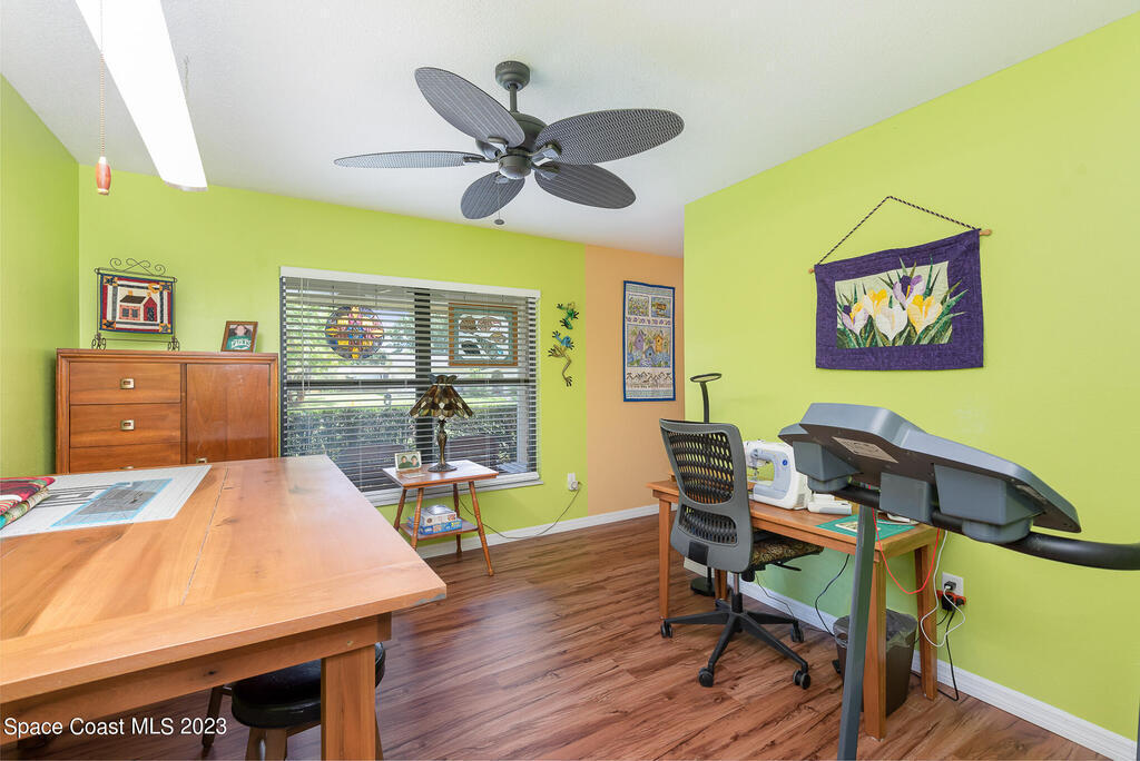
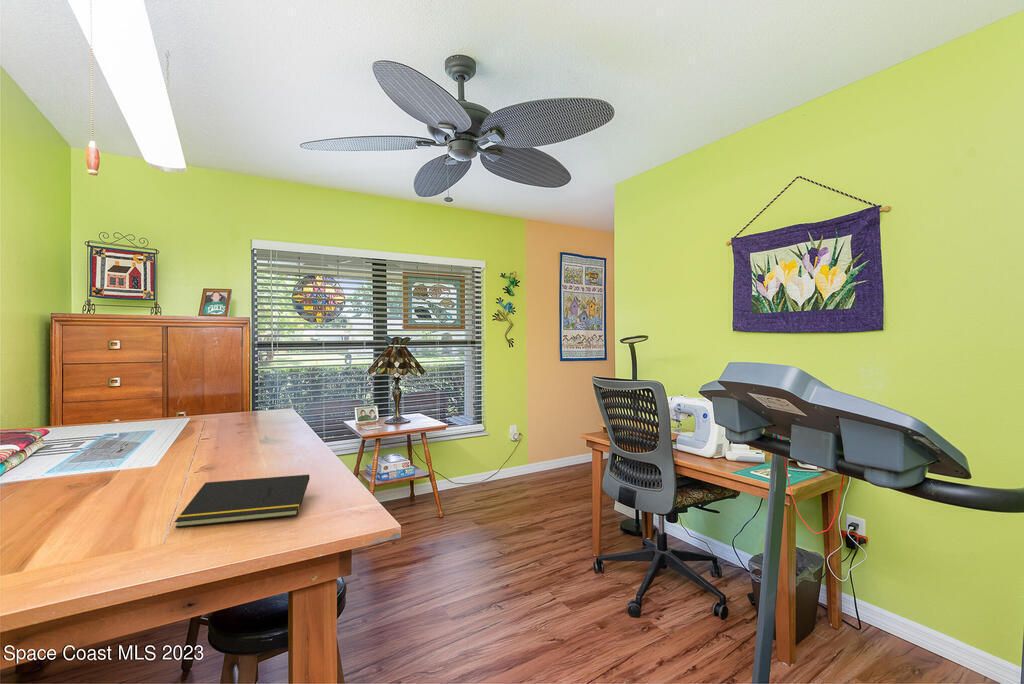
+ notepad (249, 498)
